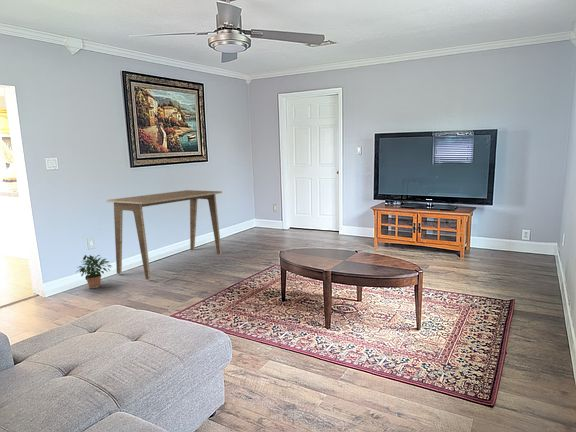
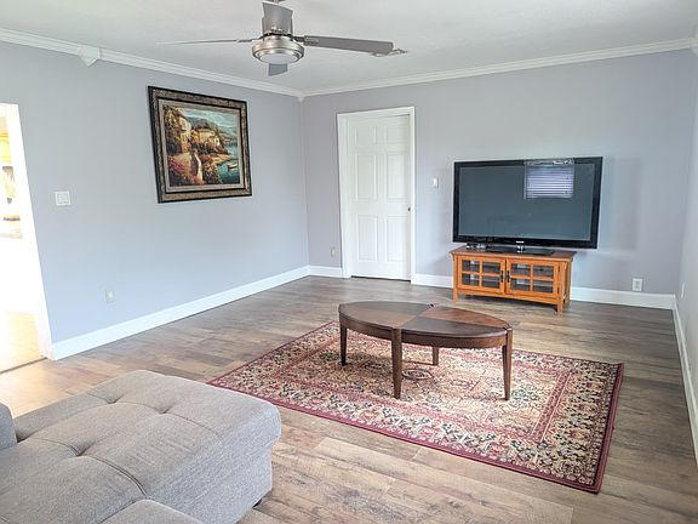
- console table (190, 229)
- potted plant (95, 269)
